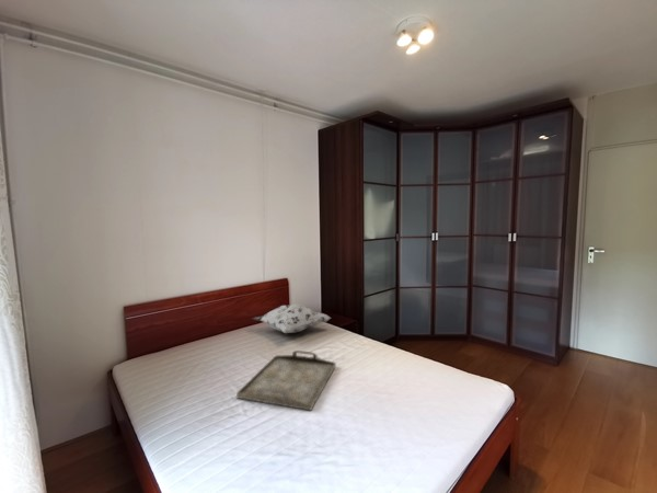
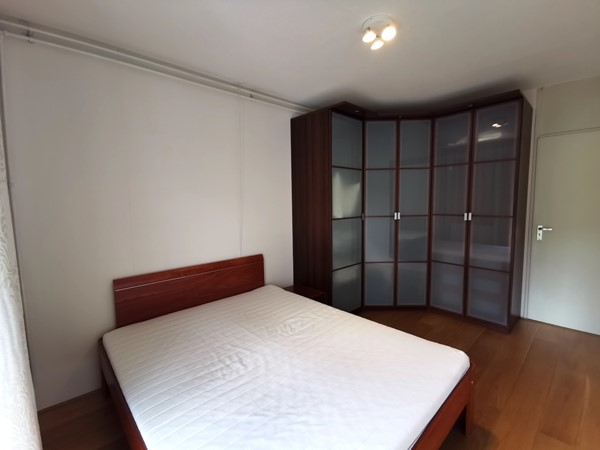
- serving tray (290, 374)
- decorative pillow (291, 318)
